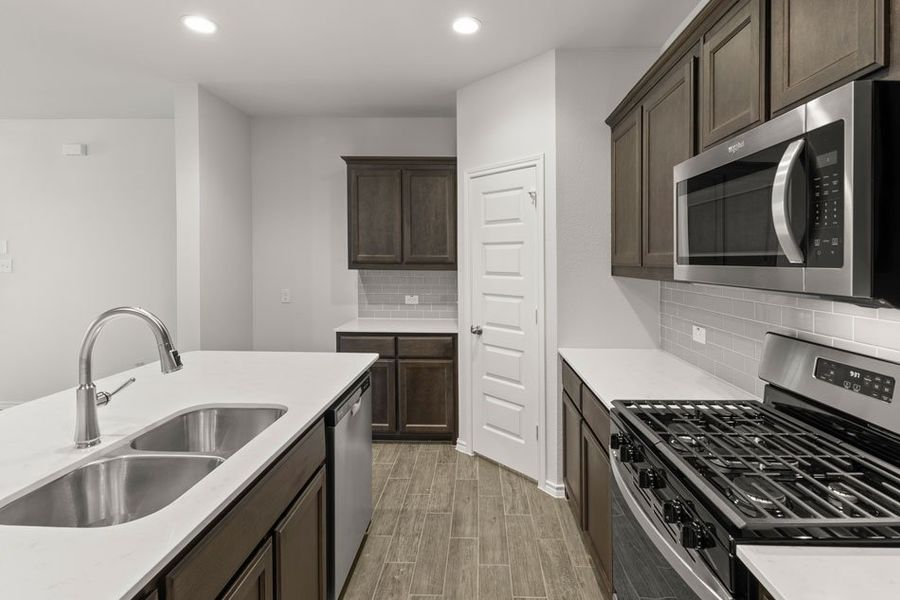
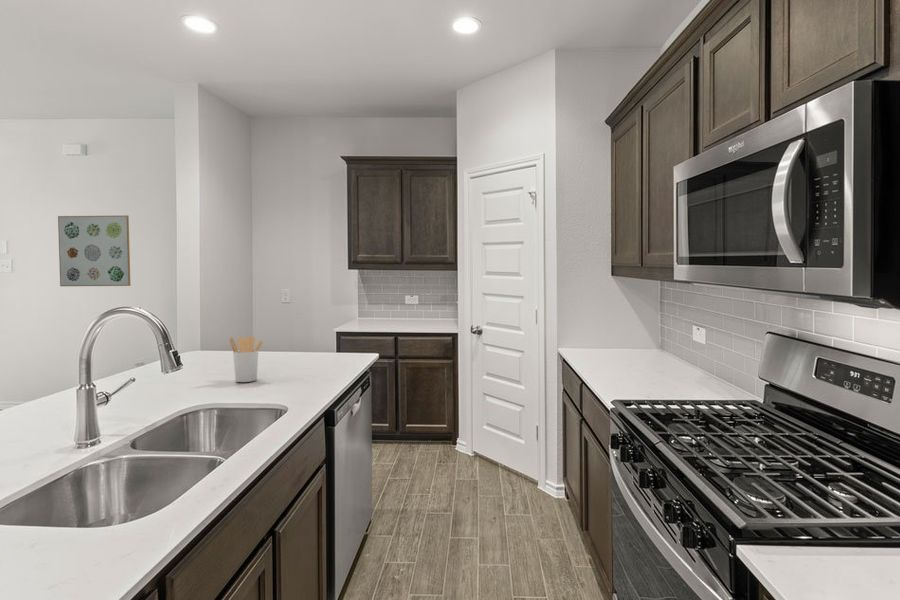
+ wall art (94, 251)
+ utensil holder (246, 357)
